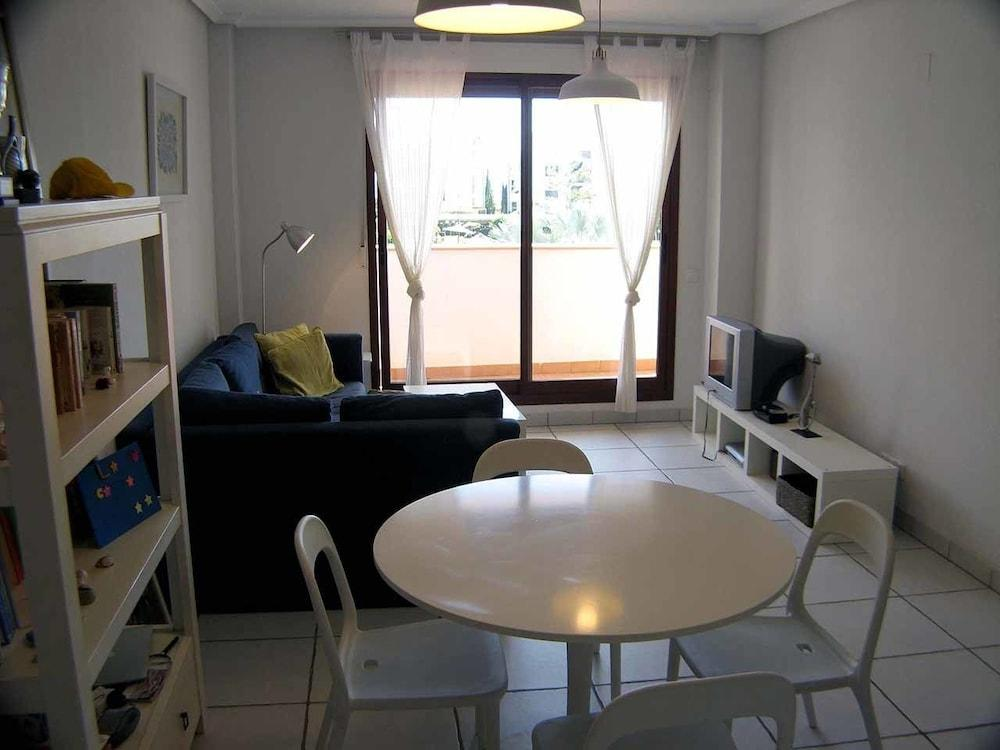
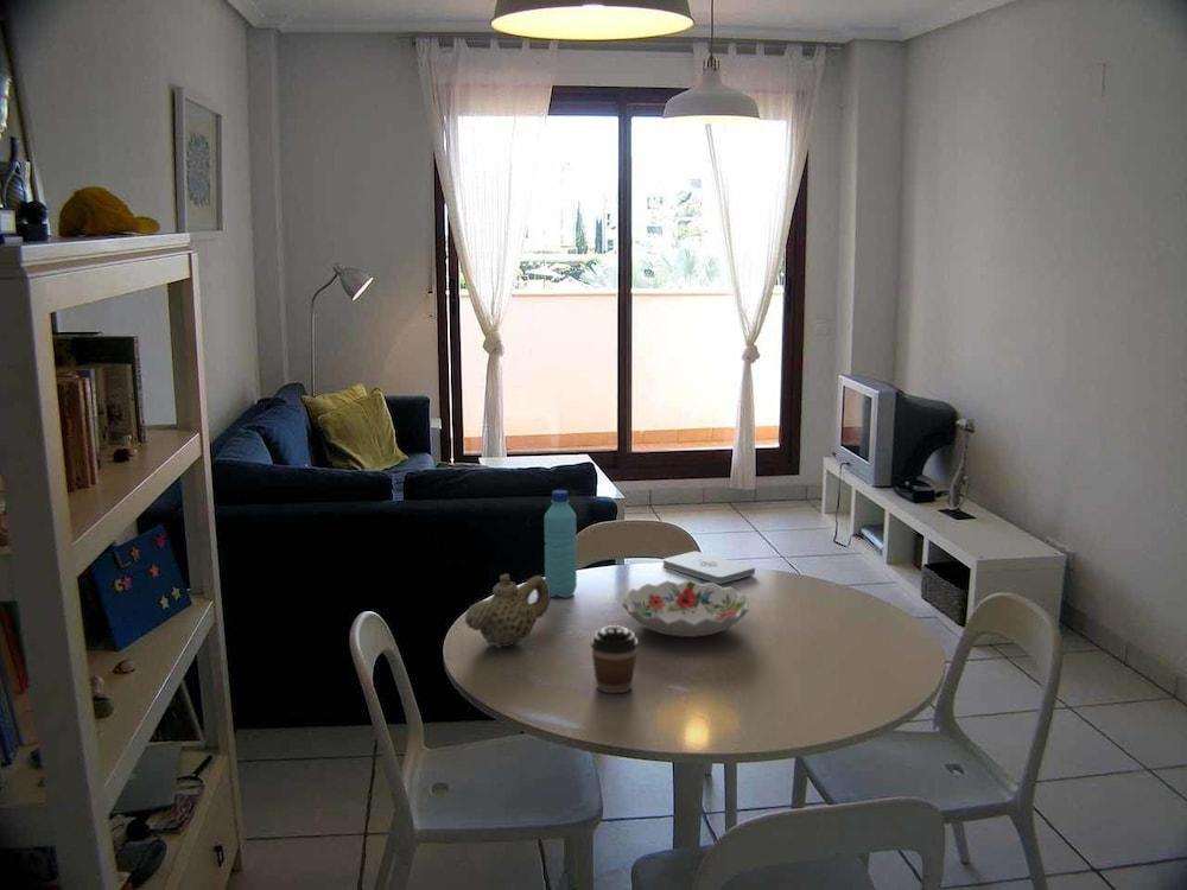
+ teapot (508, 608)
+ decorative bowl (685, 612)
+ notepad (706, 566)
+ coffee cup (614, 656)
+ water bottle (560, 542)
